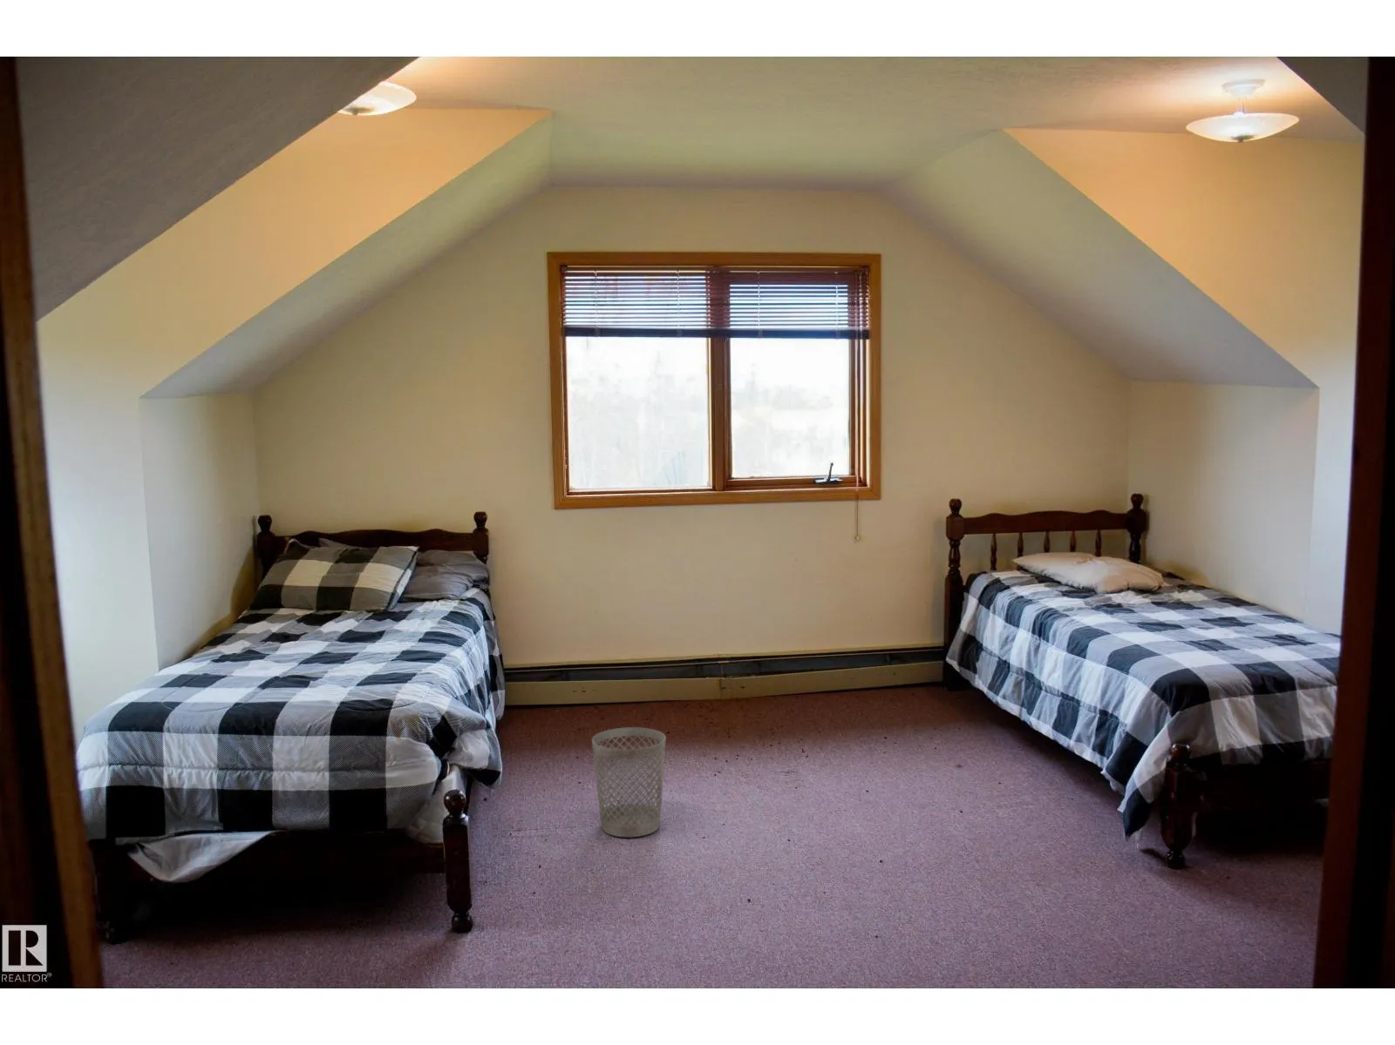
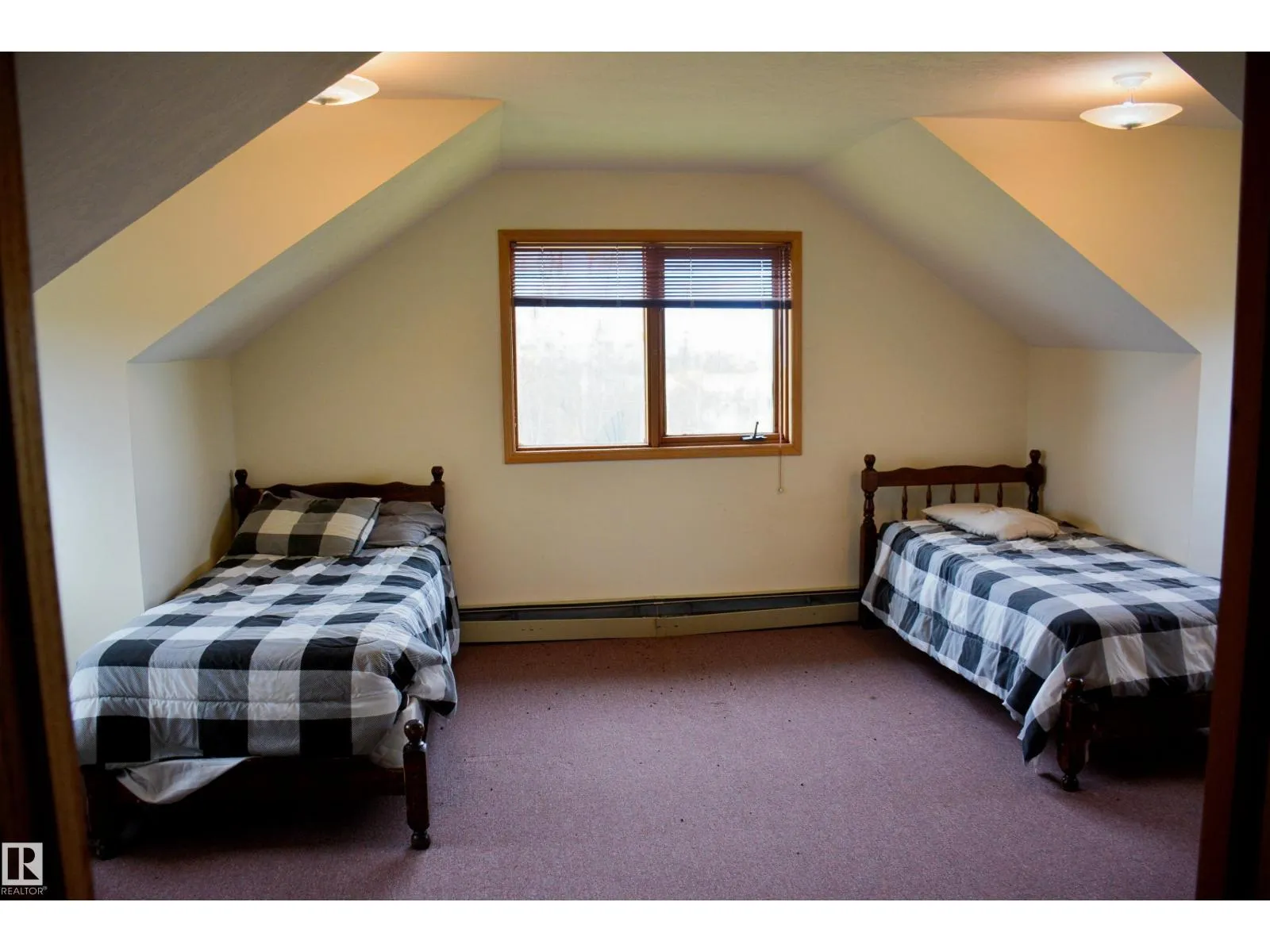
- wastebasket (628, 782)
